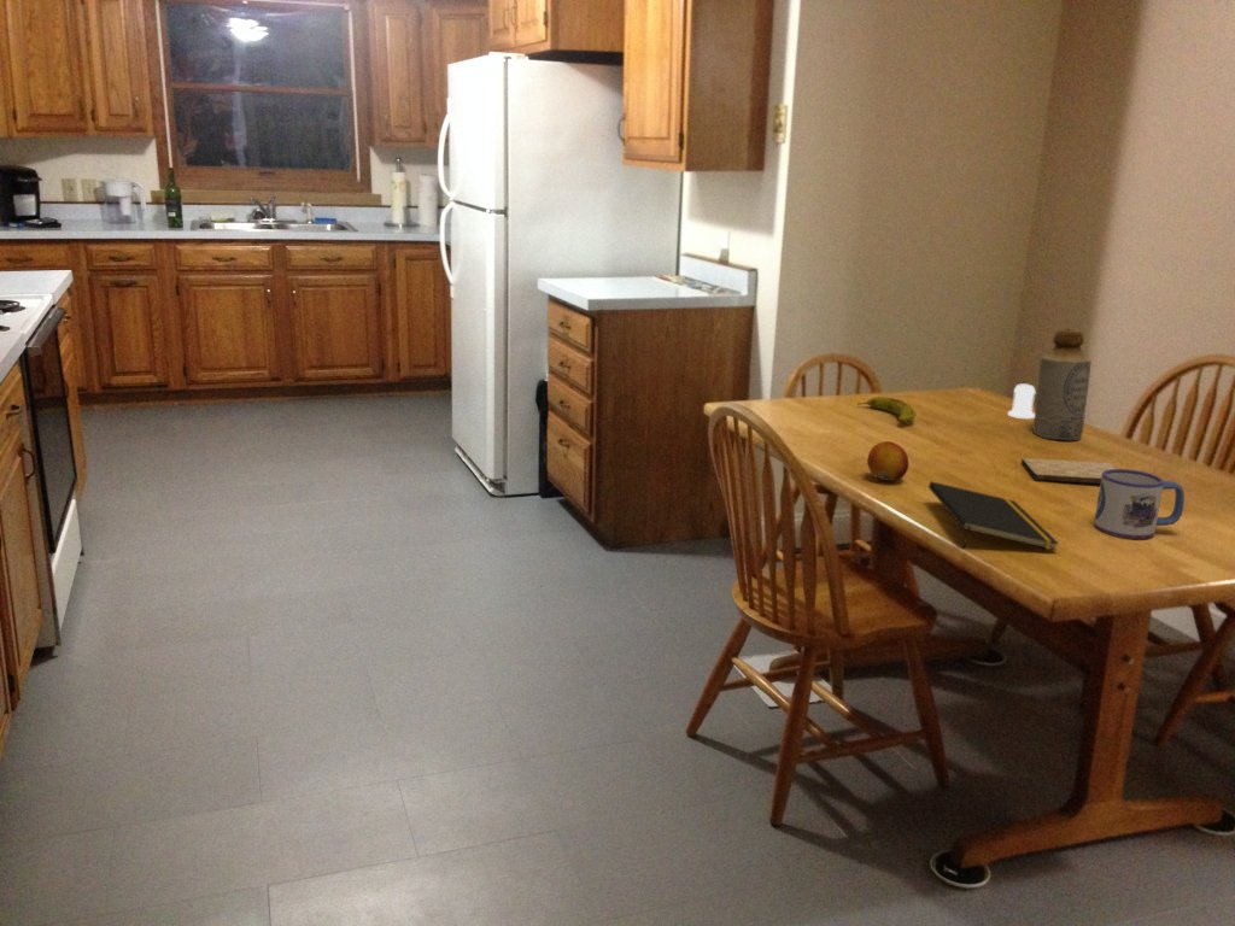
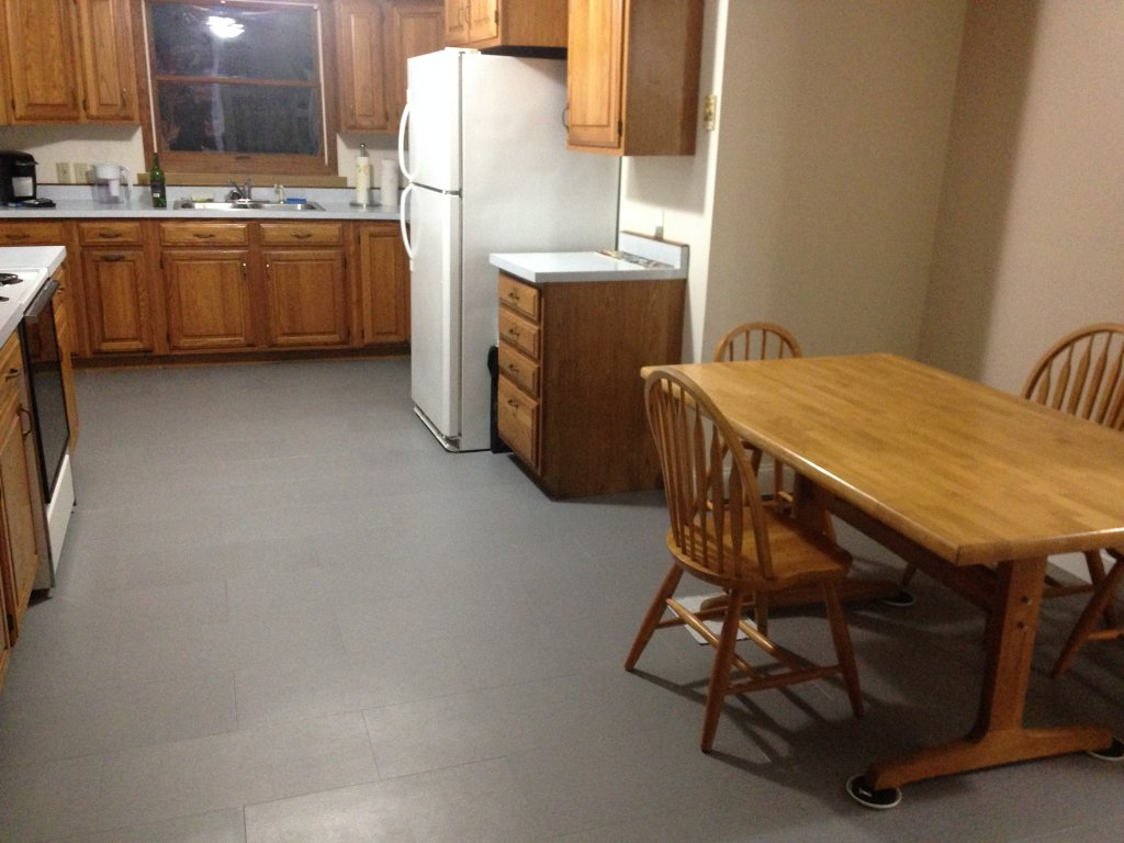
- salt shaker (1023, 399)
- cutting board (1073, 470)
- mug (1140, 503)
- fruit (888, 459)
- bottle (1064, 382)
- fruit (890, 409)
- notepad (989, 514)
